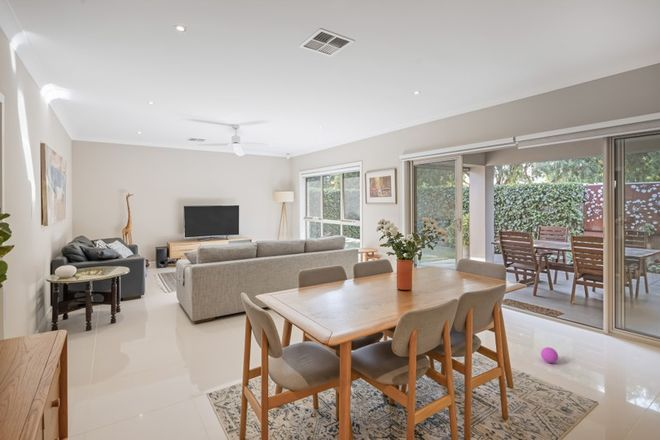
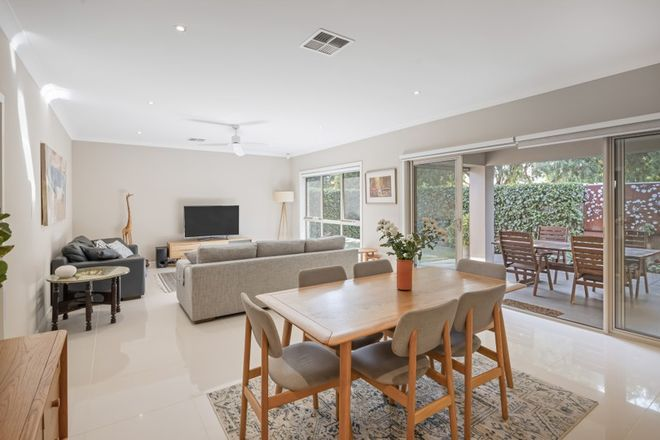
- ball (549, 355)
